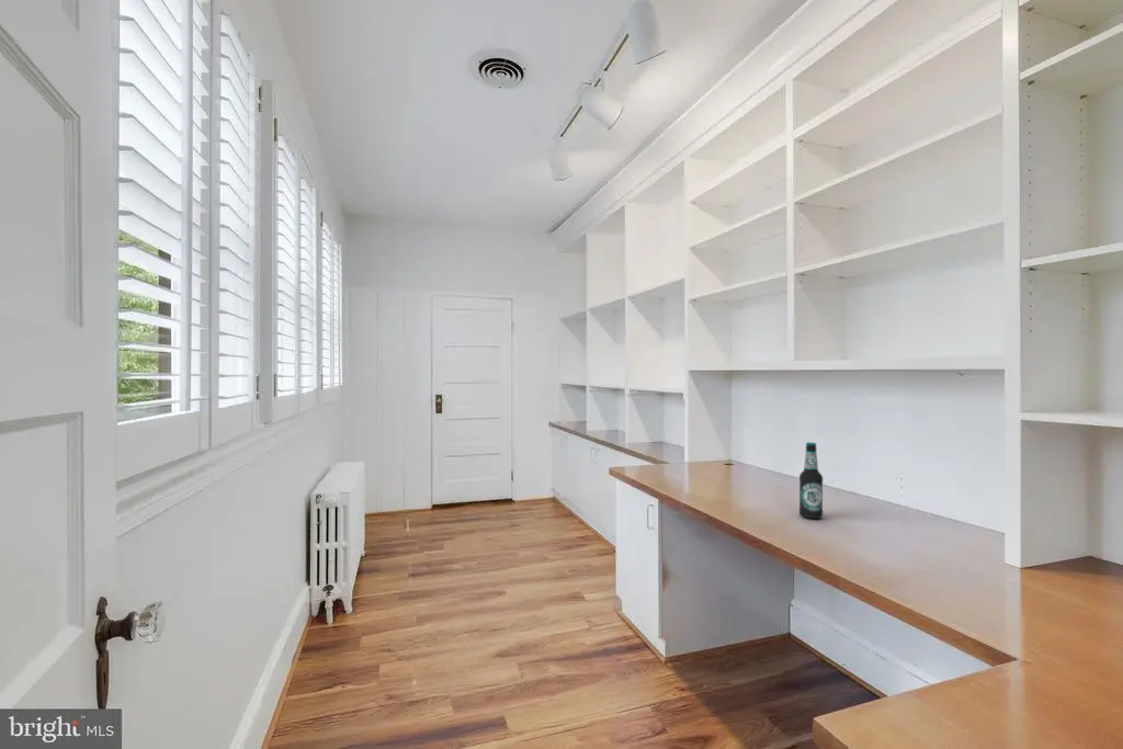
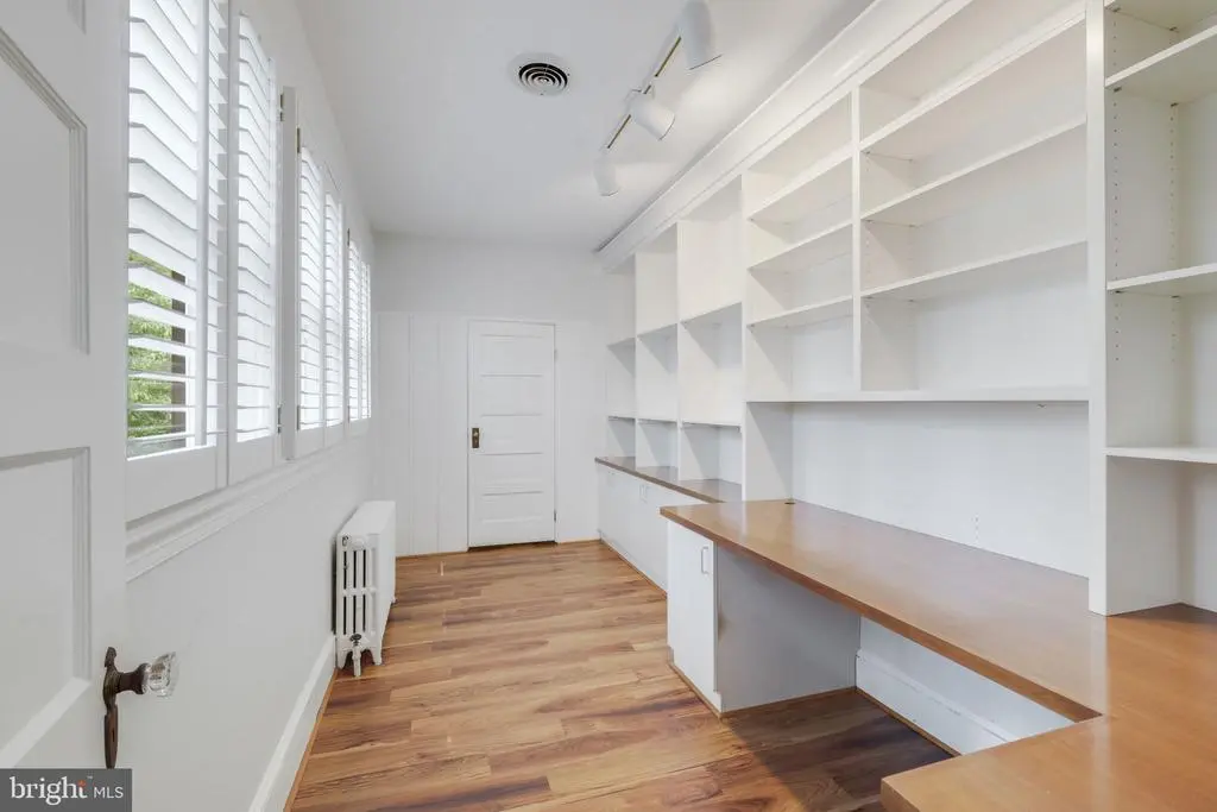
- bottle (810, 479)
